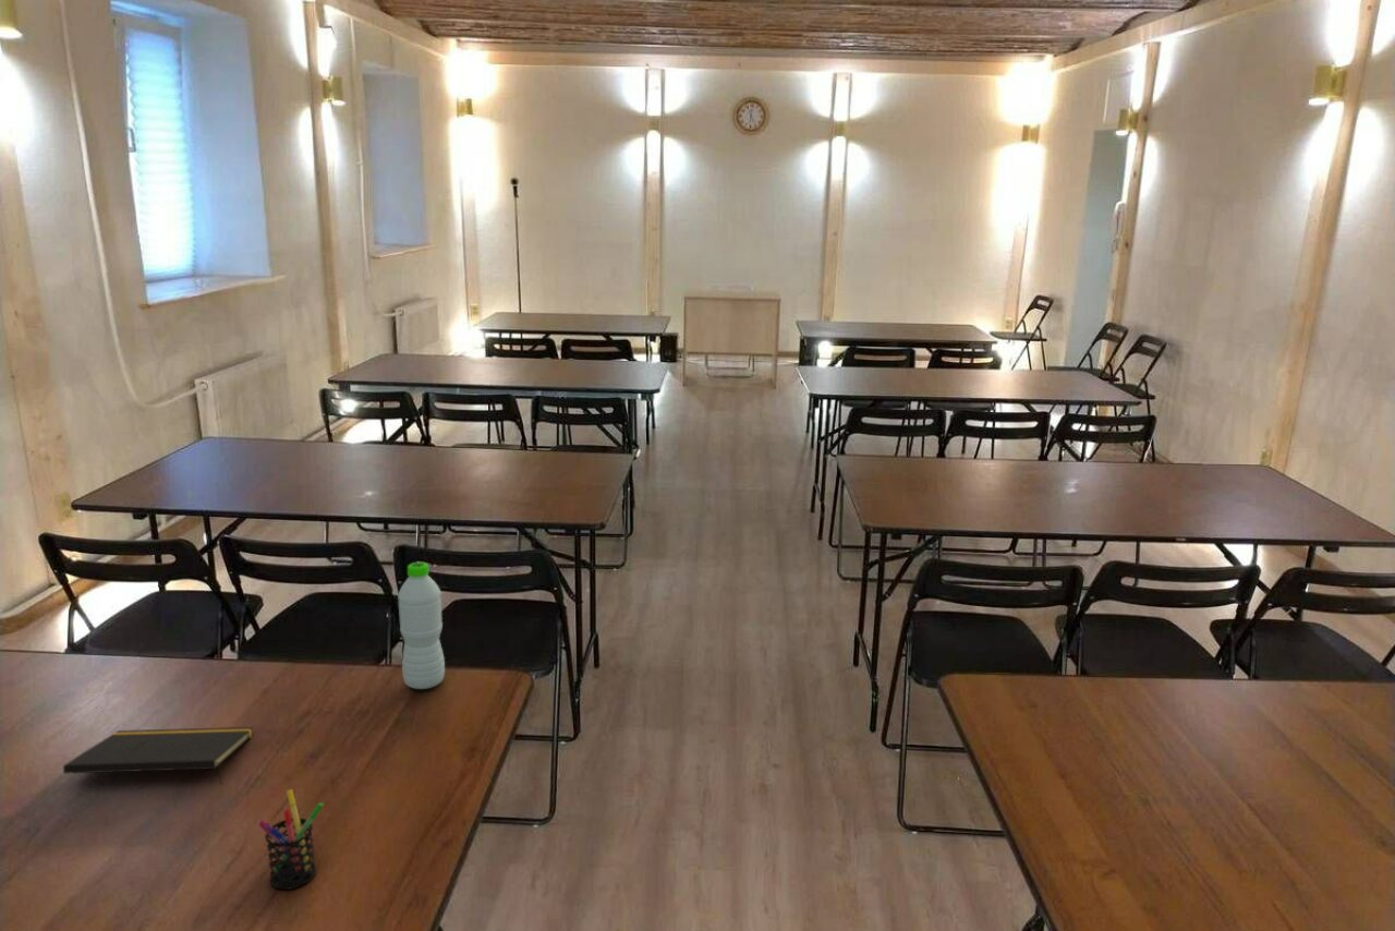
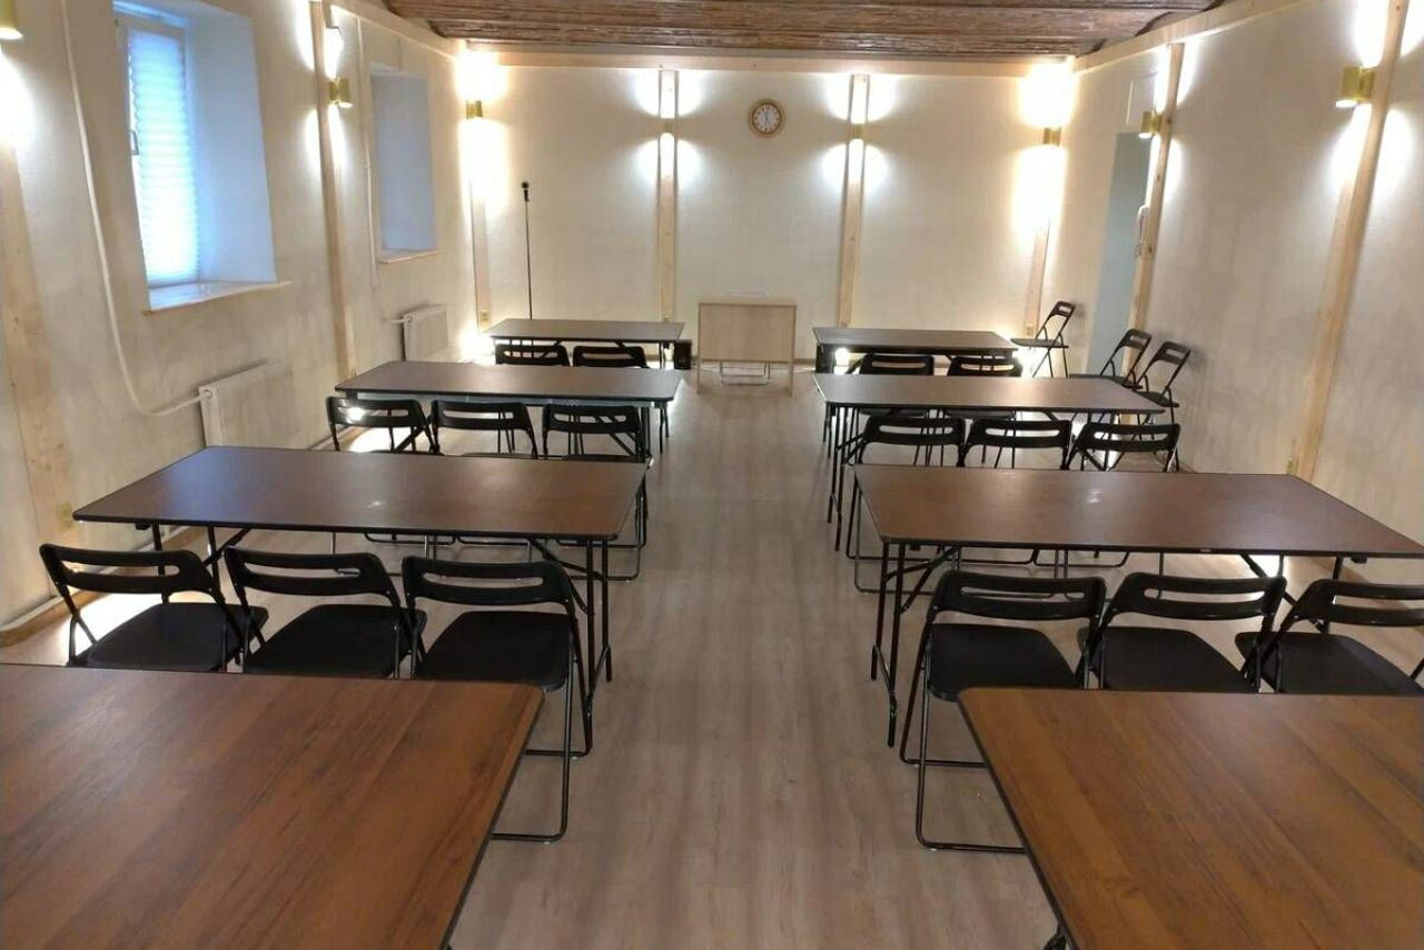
- pen holder (294, 836)
- notepad (163, 749)
- water bottle (421, 625)
